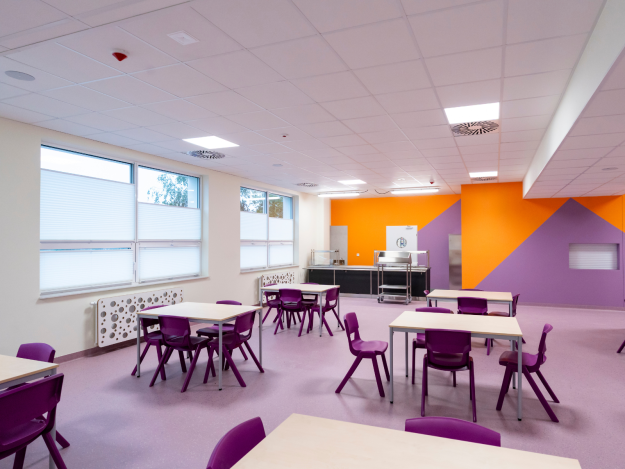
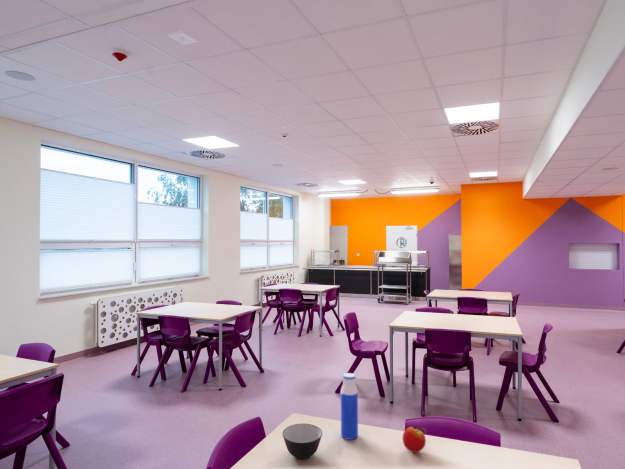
+ apple (414, 439)
+ water bottle (349, 405)
+ soup bowl (302, 443)
